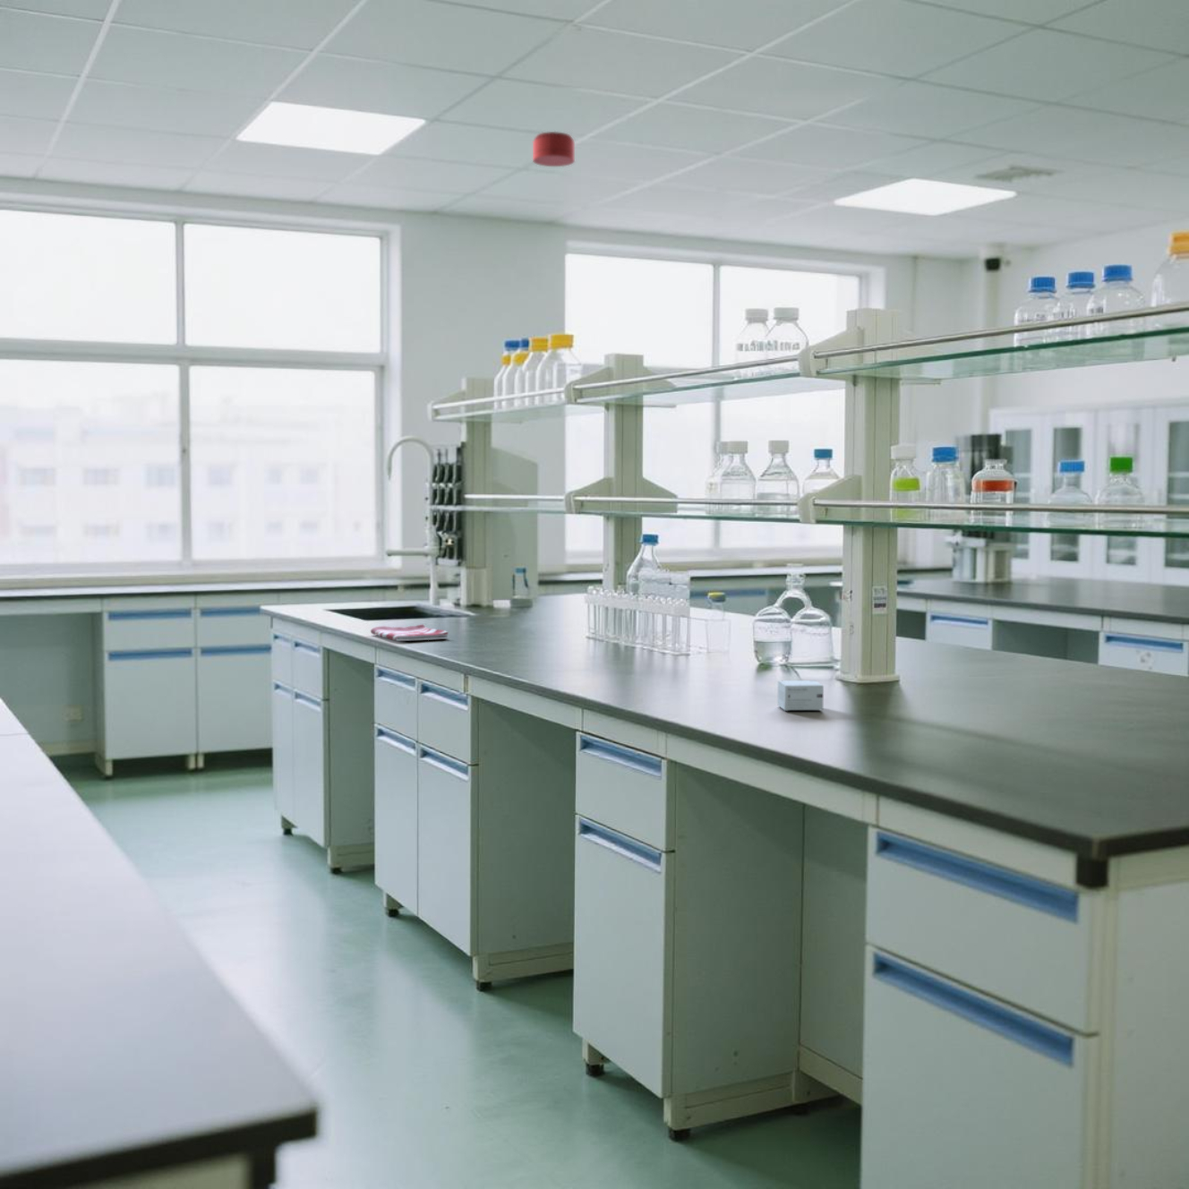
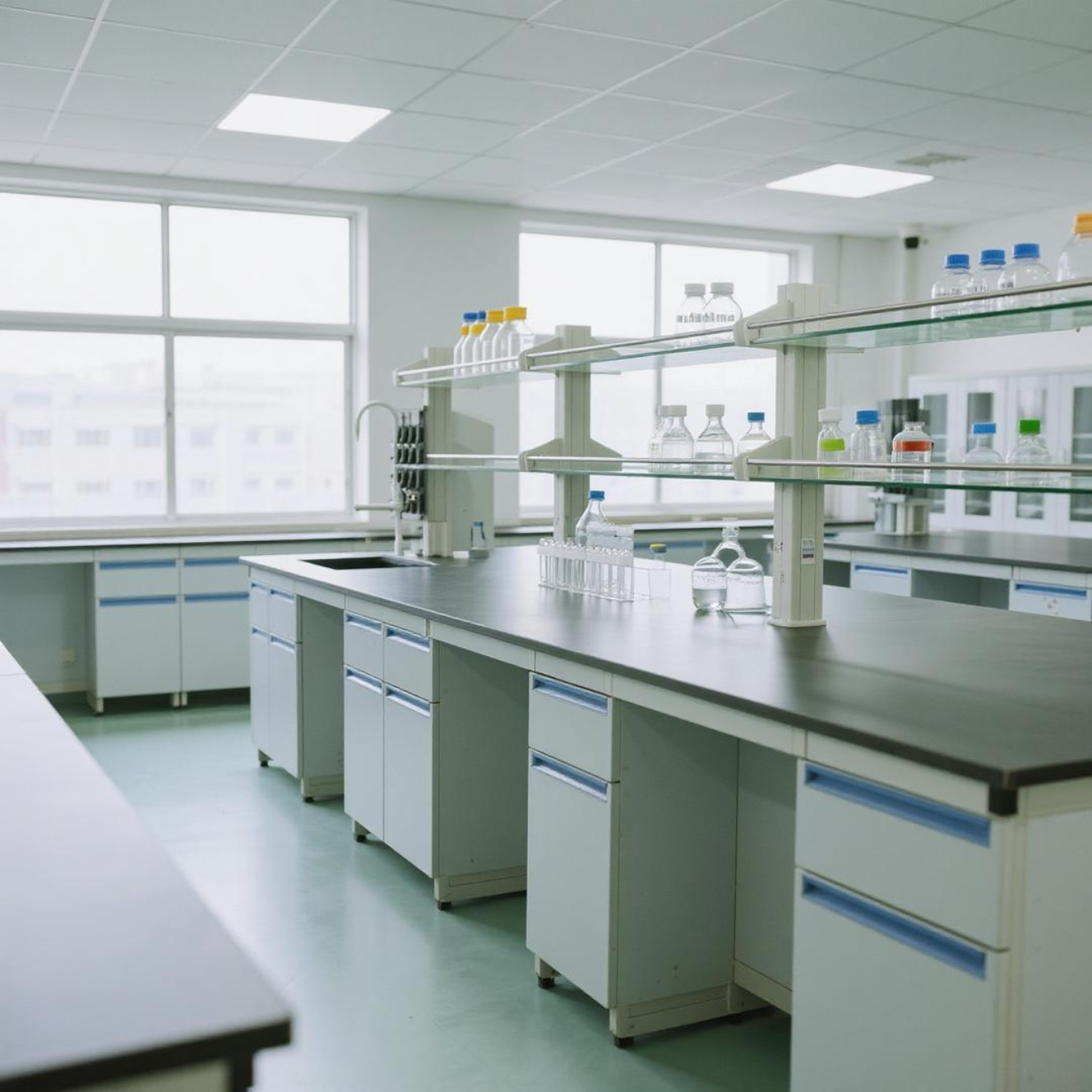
- dish towel (409, 633)
- smoke detector (553, 148)
- small box (799, 695)
